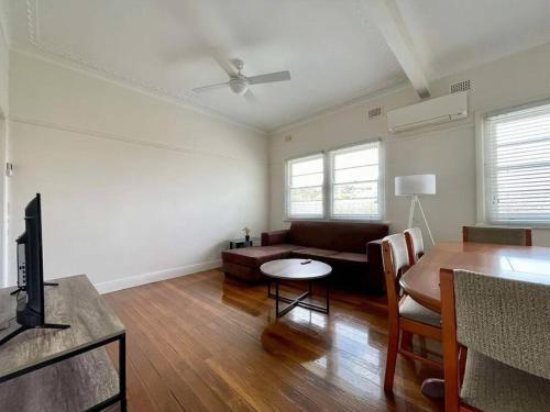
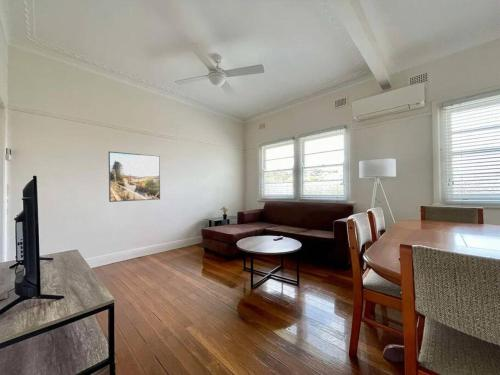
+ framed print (136, 177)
